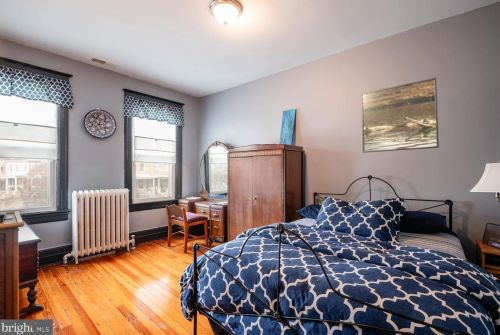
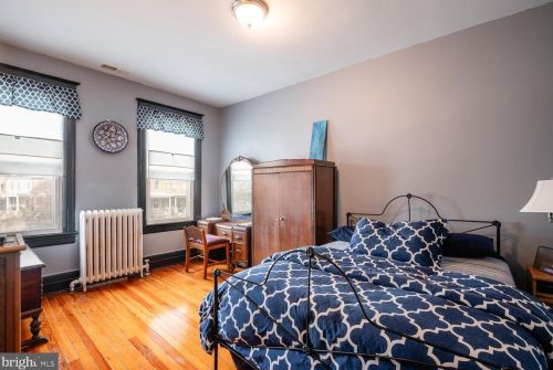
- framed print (396, 118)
